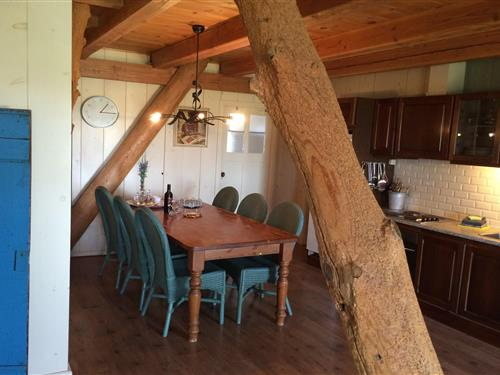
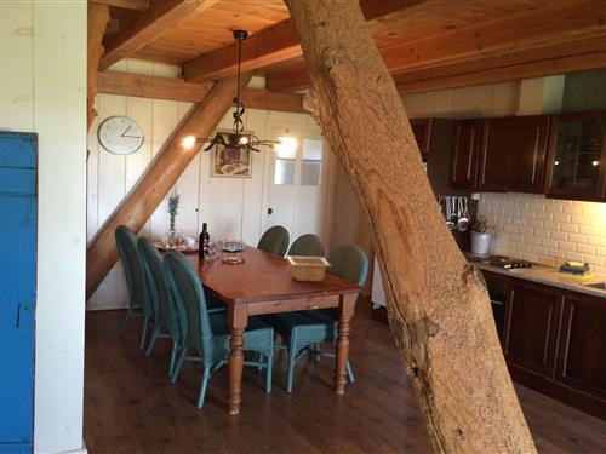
+ serving bowl (308, 269)
